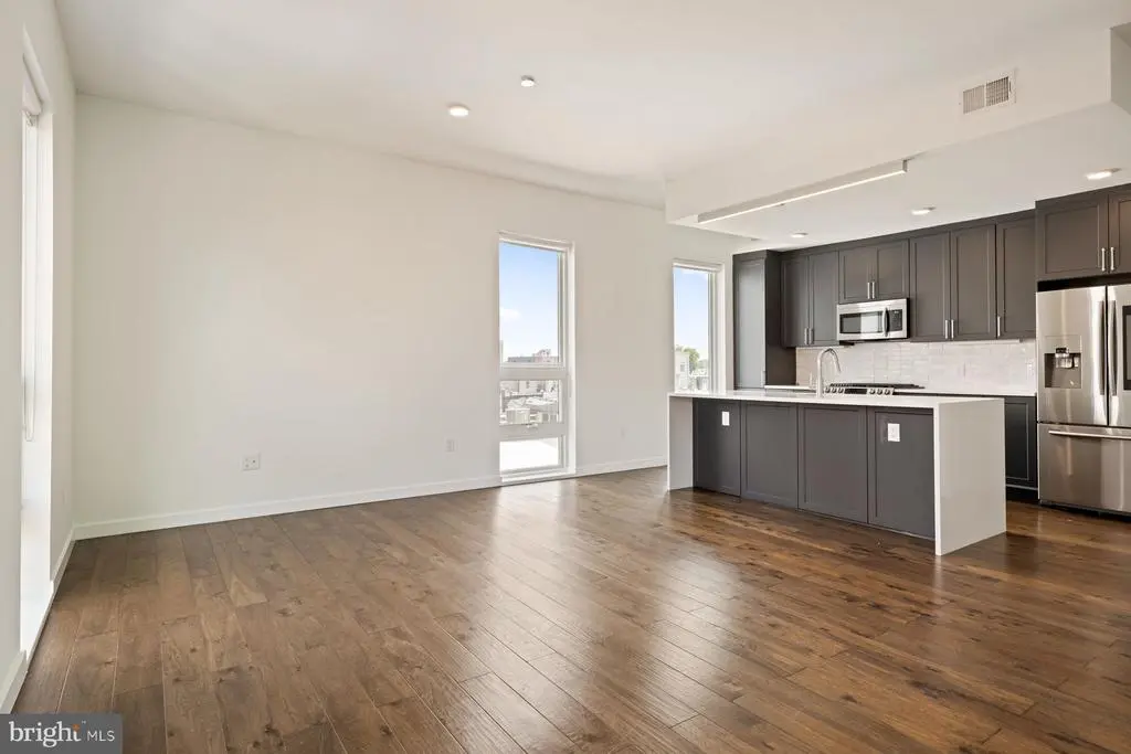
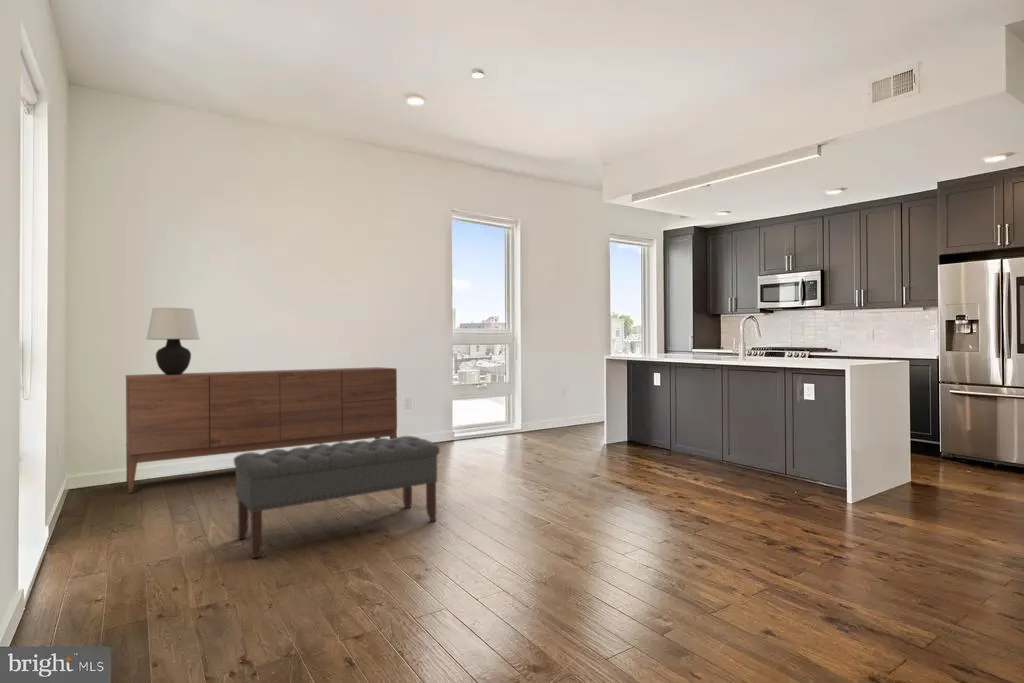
+ sideboard (273, 420)
+ table lamp (173, 341)
+ bench (341, 487)
